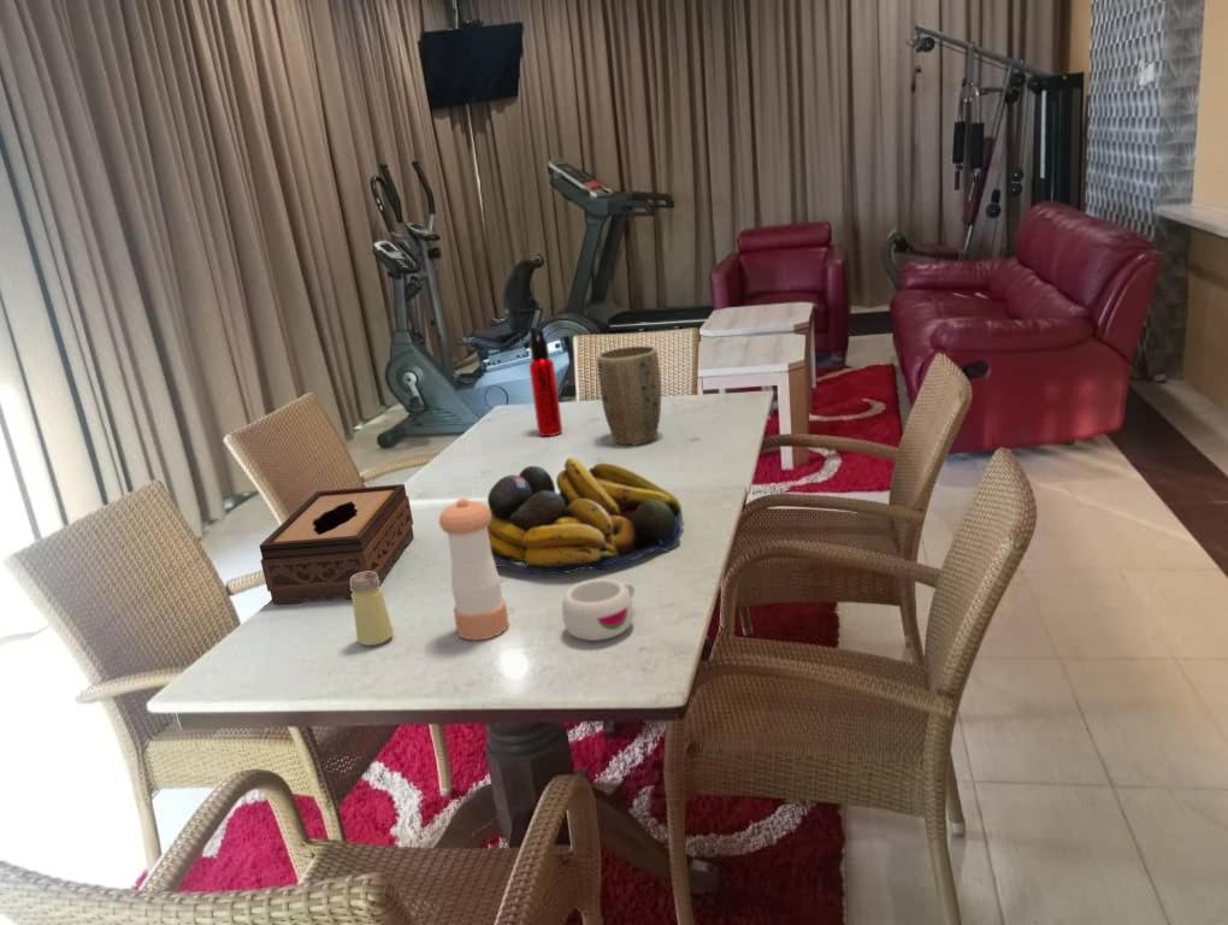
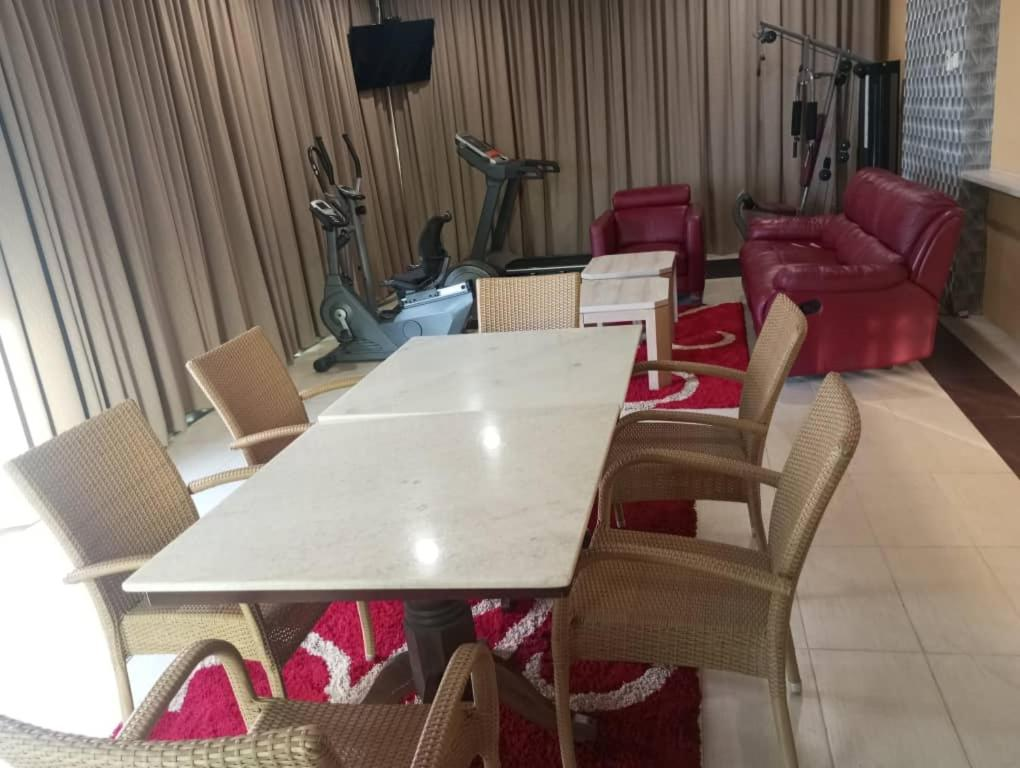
- pepper shaker (472, 565)
- fruit bowl (574, 500)
- mug (603, 606)
- tissue box (342, 540)
- plant pot (631, 395)
- water bottle (543, 379)
- saltshaker (368, 606)
